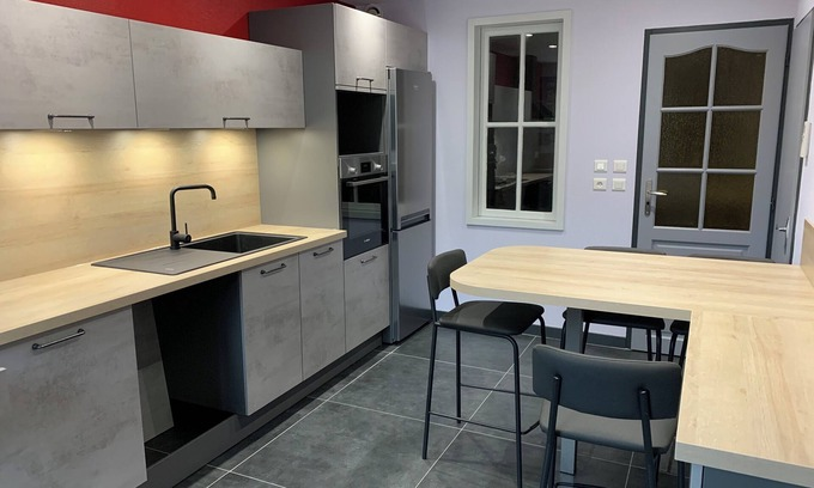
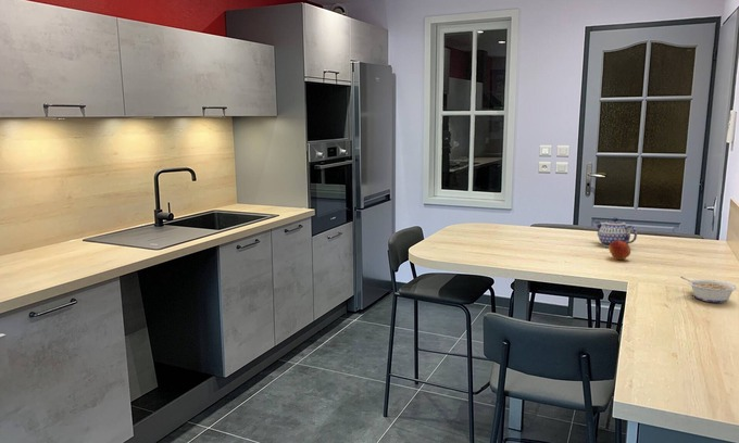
+ legume (710, 290)
+ teapot (614, 231)
+ fruit (619, 250)
